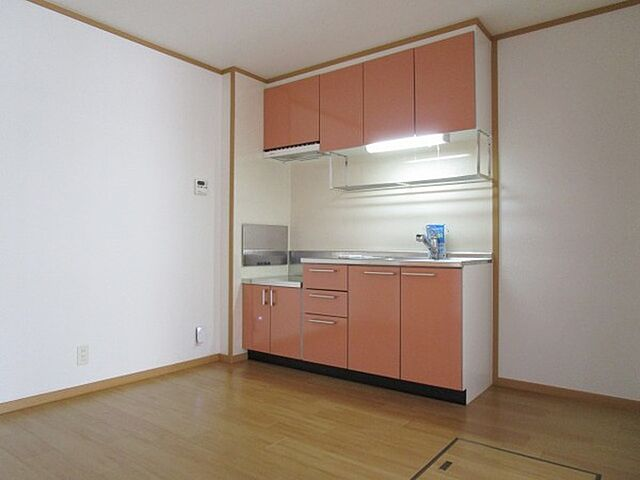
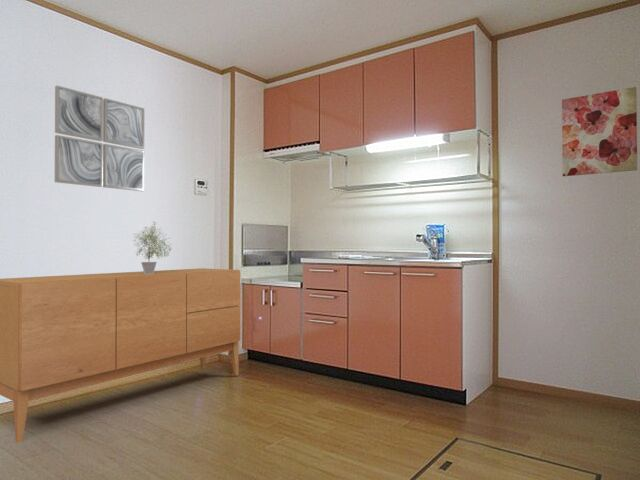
+ wall art (598, 133)
+ wall art (102, 143)
+ sideboard (133, 334)
+ potted plant (152, 247)
